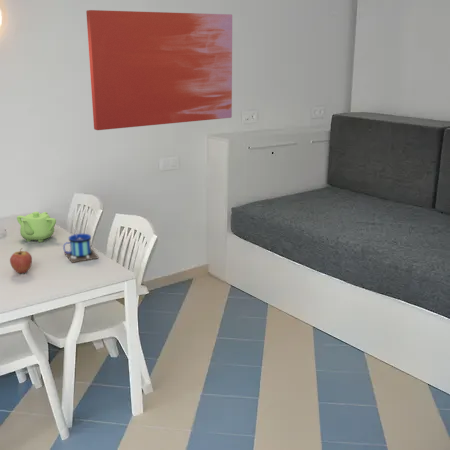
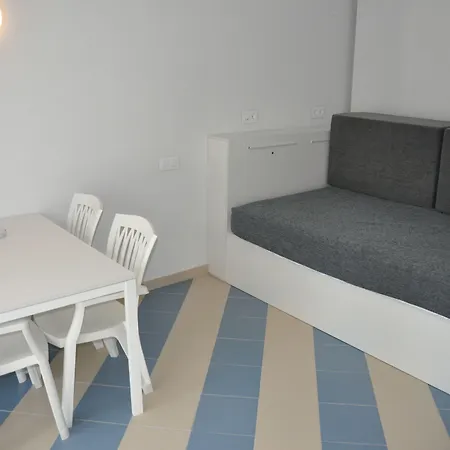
- mug (77, 235)
- teapot (36, 226)
- wall art (166, 69)
- fruit (21, 260)
